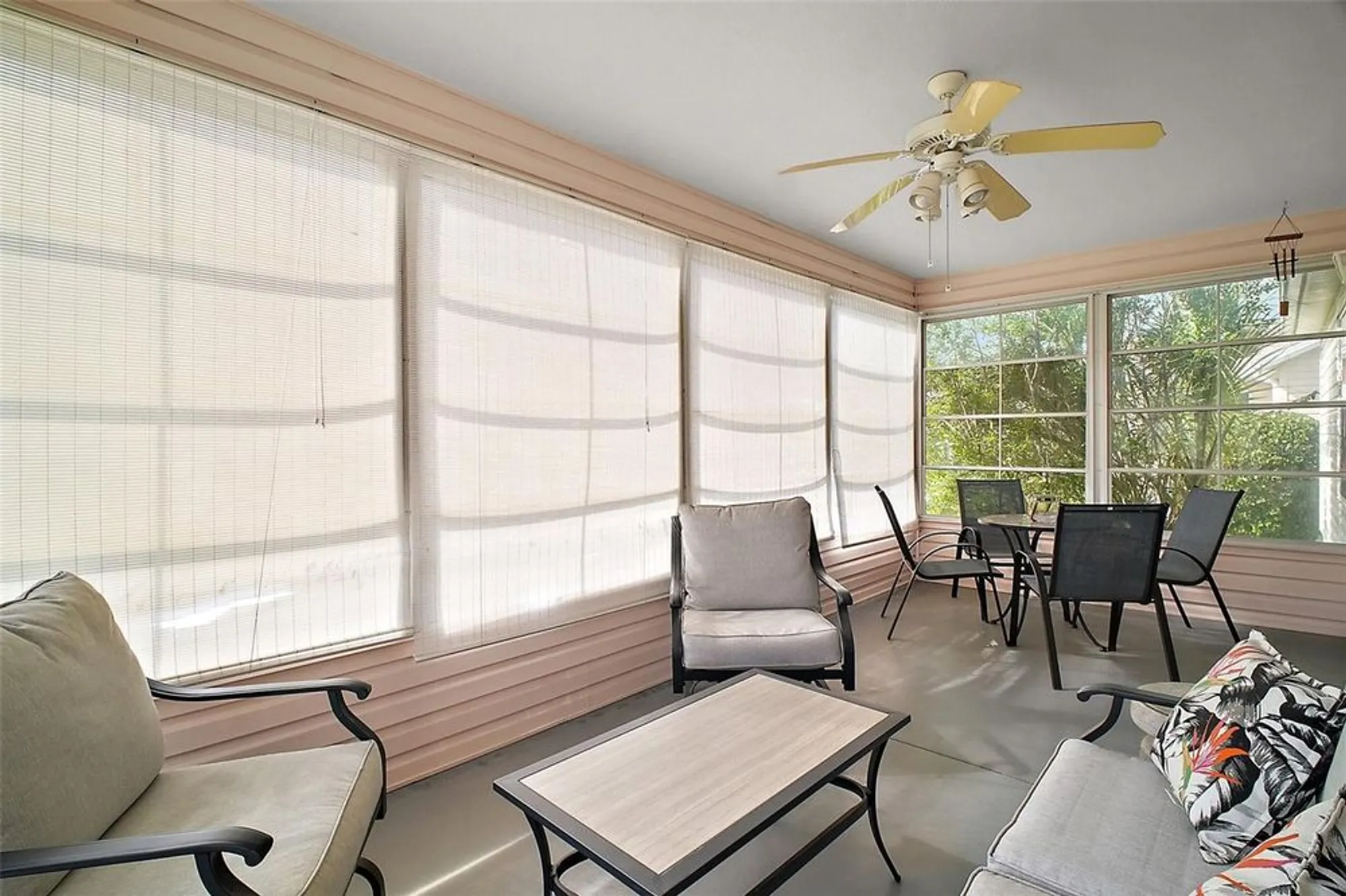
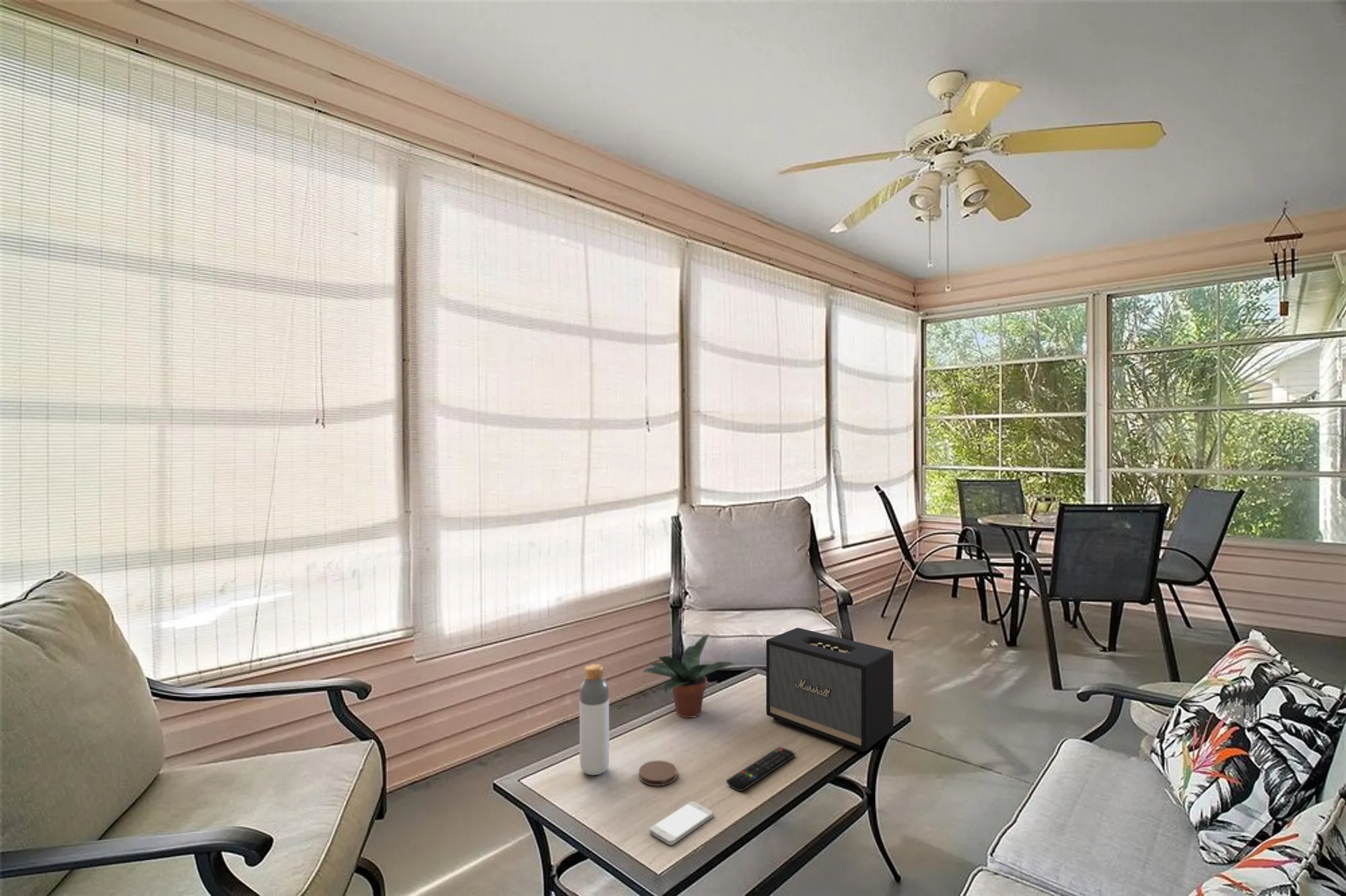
+ bottle (594, 718)
+ speaker (828, 685)
+ potted plant (687, 674)
+ coaster (658, 772)
+ remote control (763, 768)
+ smartphone (682, 821)
